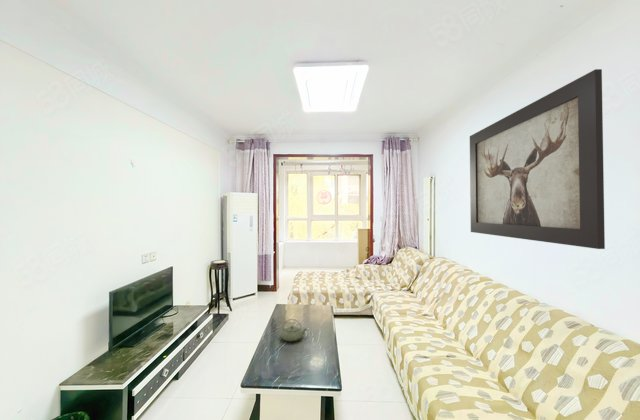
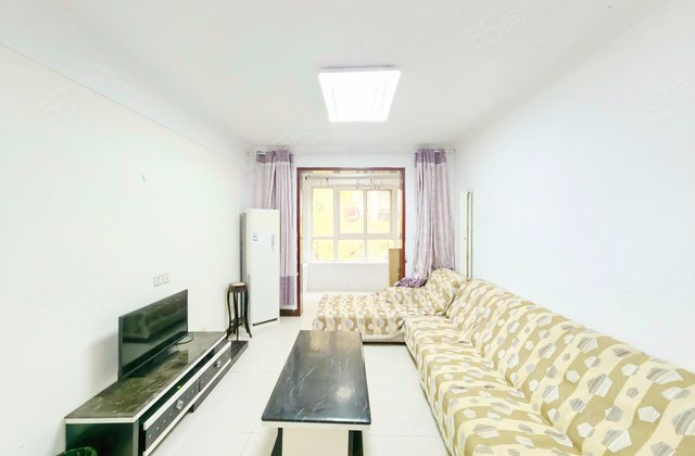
- teapot (293, 328)
- wall art (516, 175)
